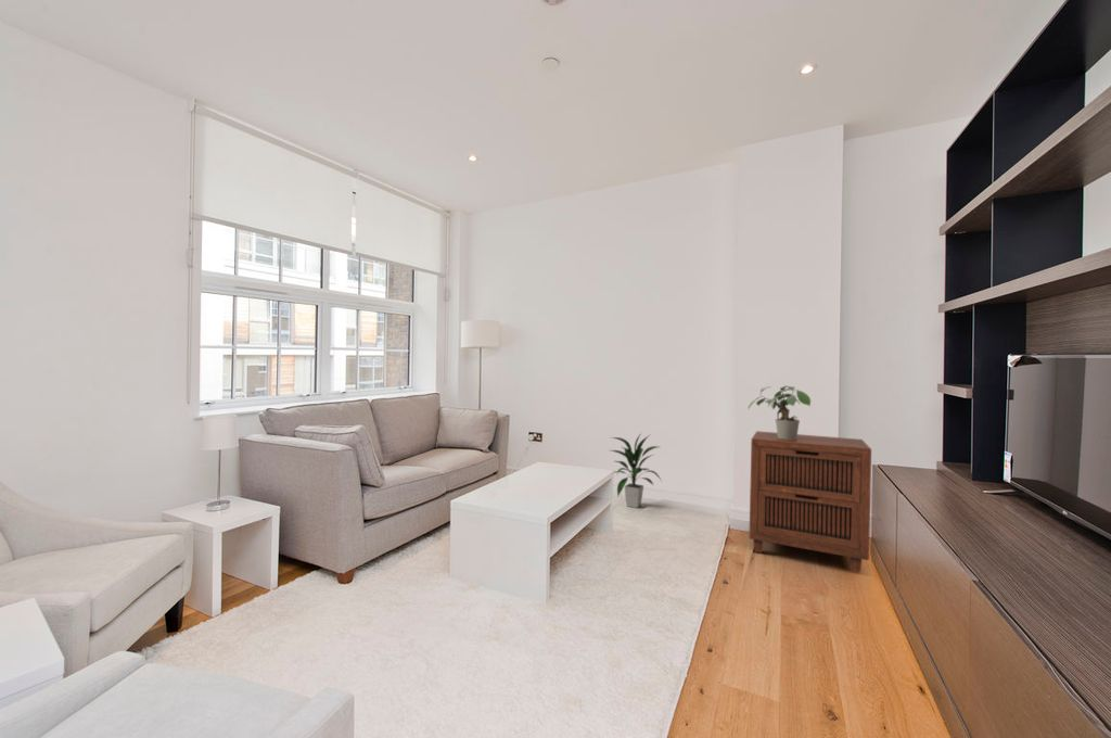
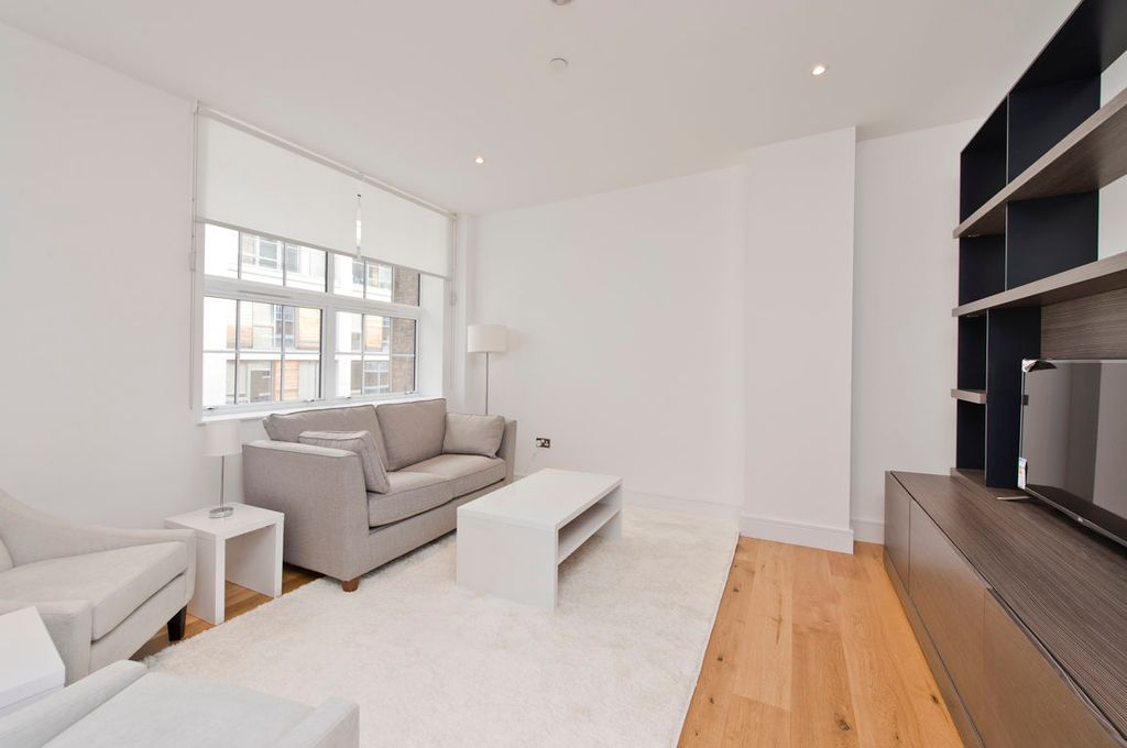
- cabinet (806, 495)
- potted plant (779, 410)
- indoor plant (631, 468)
